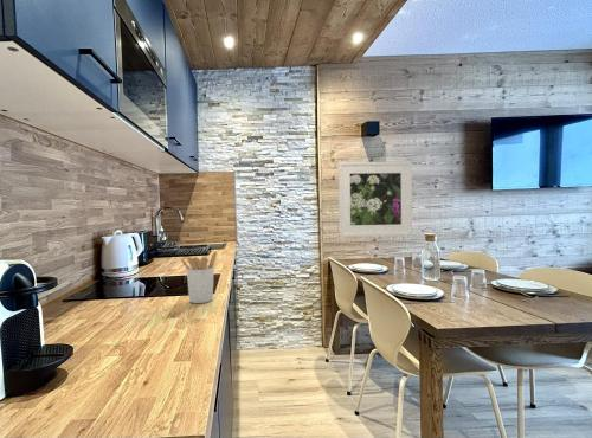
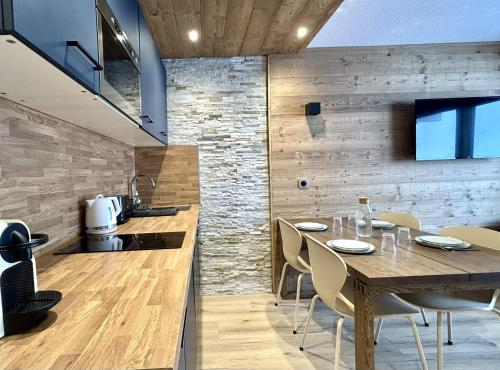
- utensil holder (199, 277)
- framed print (375, 199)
